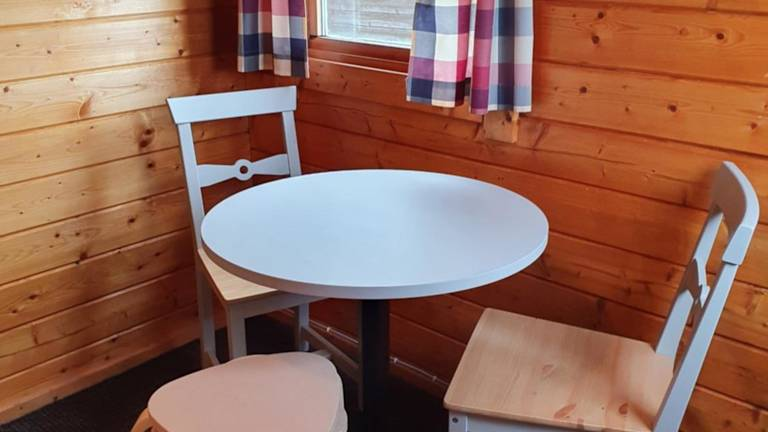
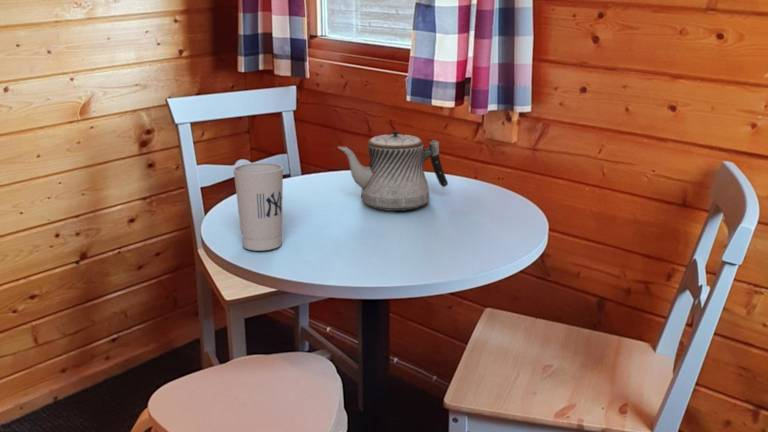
+ teapot (393, 167)
+ cup (260, 207)
